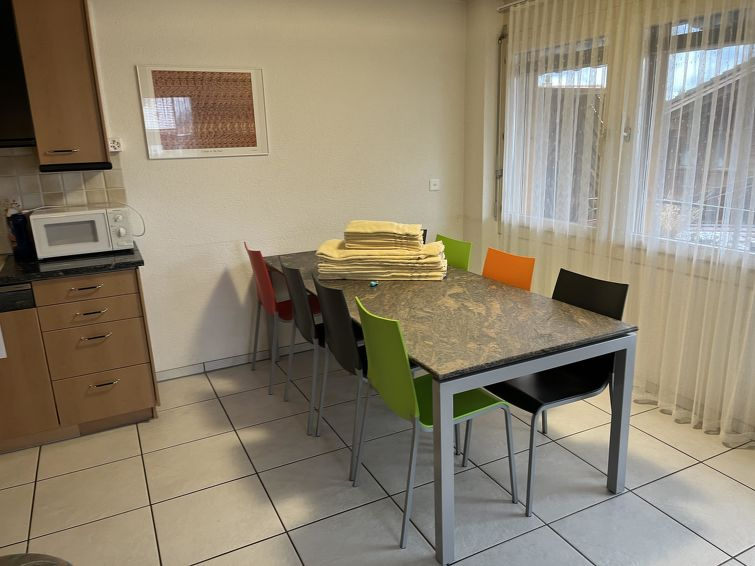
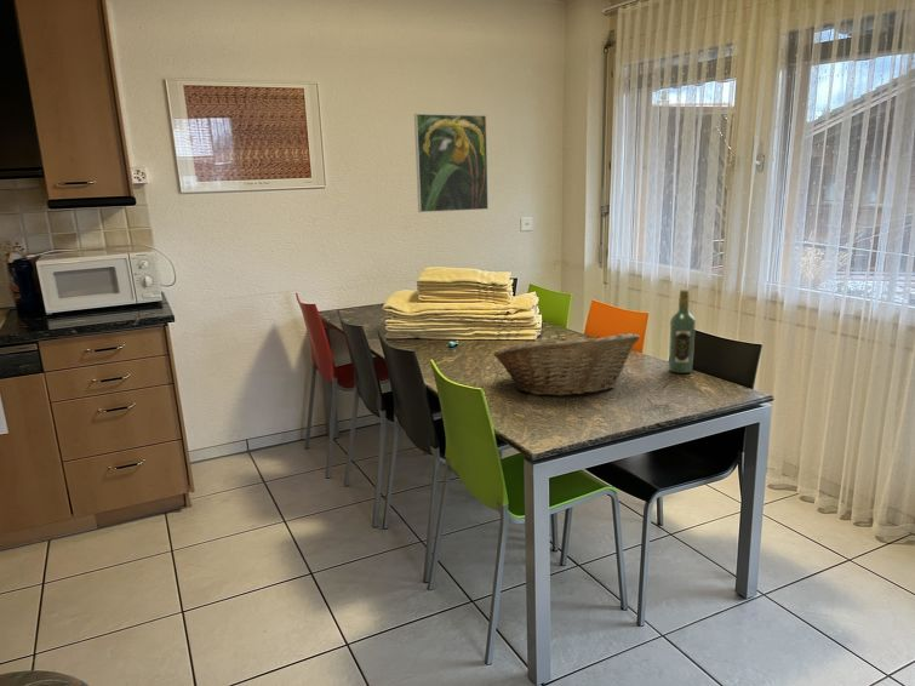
+ fruit basket (566, 356)
+ wine bottle (681, 331)
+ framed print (452, 162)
